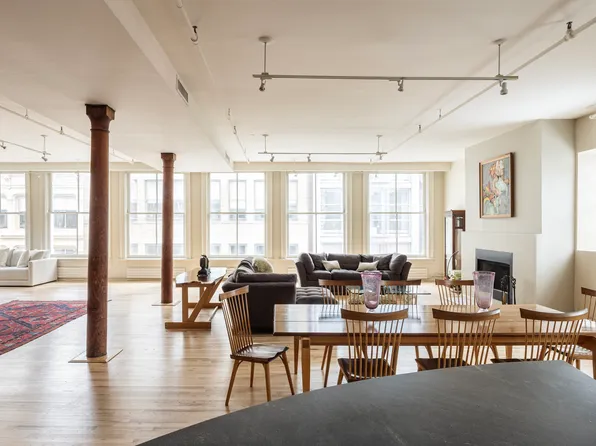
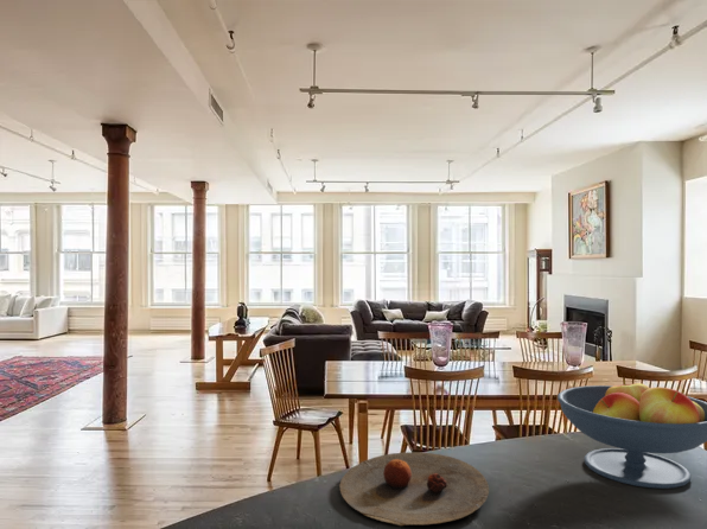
+ plate (413, 477)
+ fruit bowl (635, 423)
